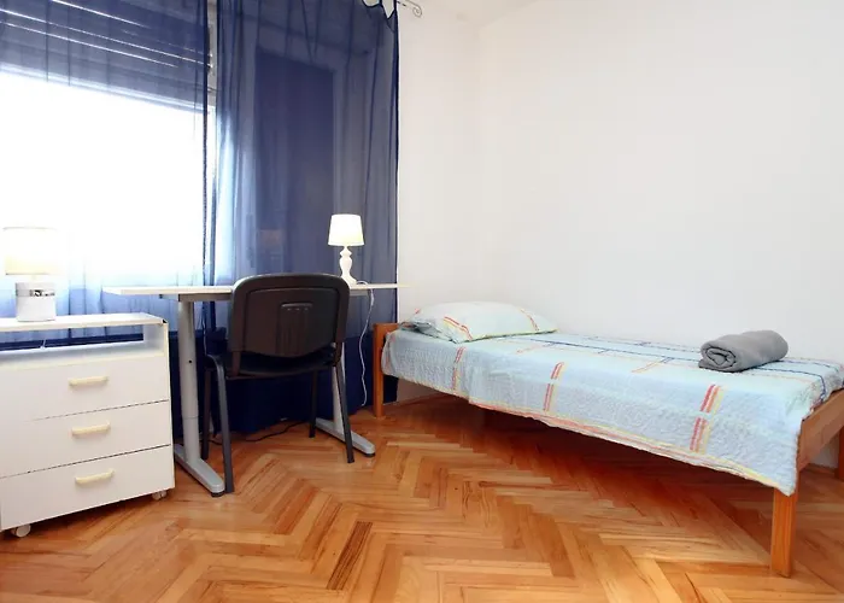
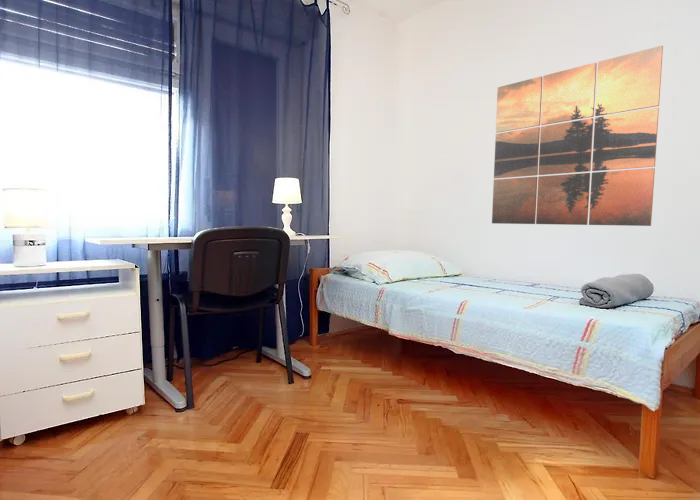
+ wall art (564, 147)
